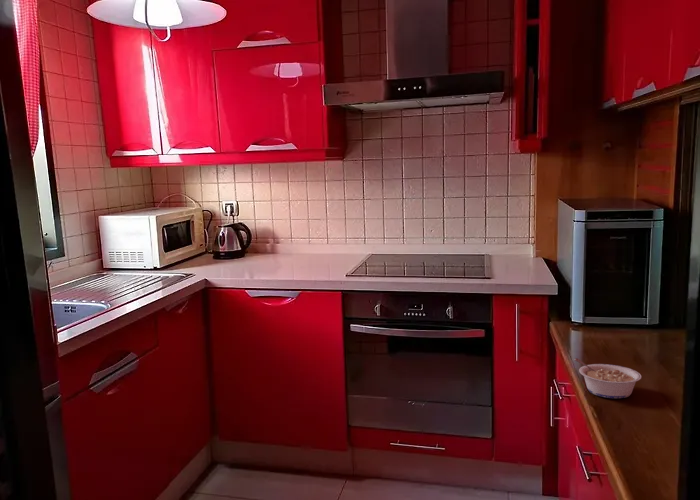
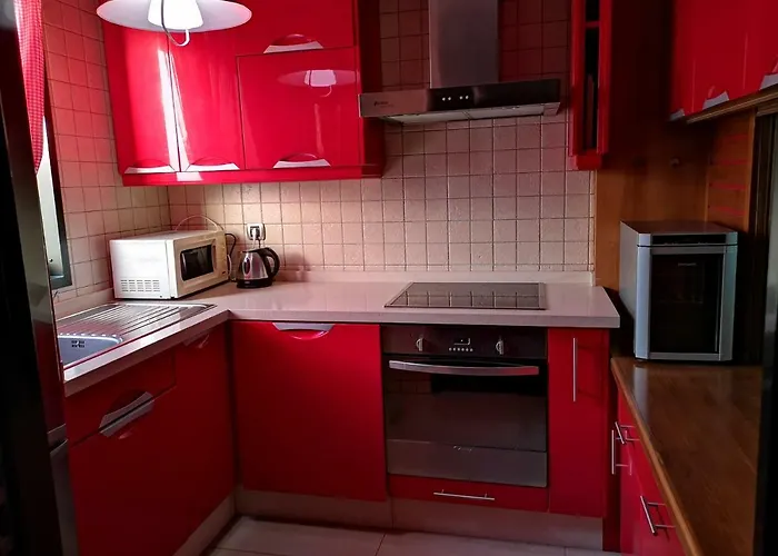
- legume (606, 380)
